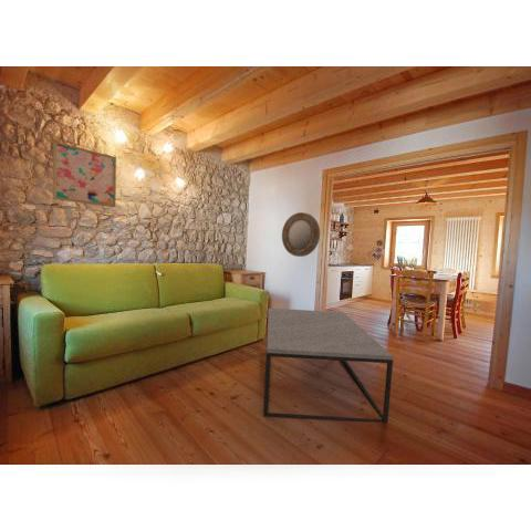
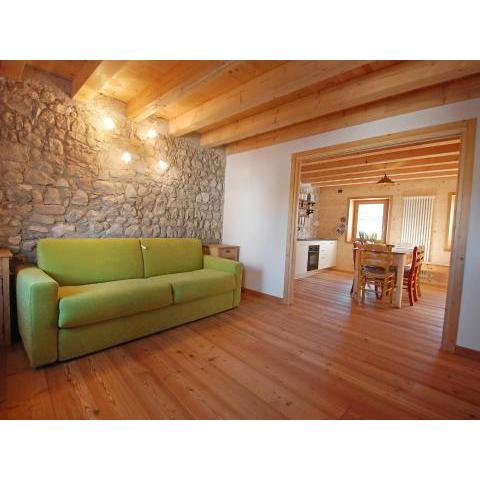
- wall art (86, 176)
- coffee table (313, 352)
- home mirror (300, 235)
